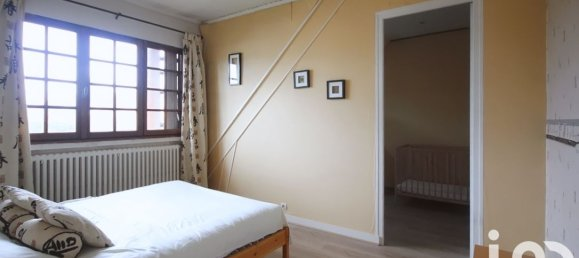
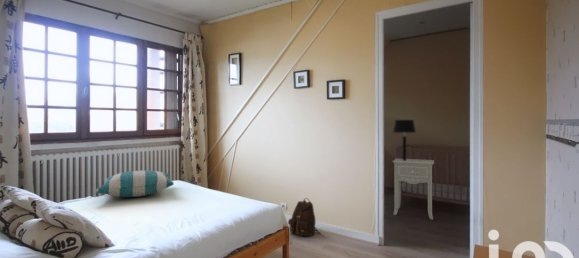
+ backpack (303, 215)
+ nightstand (413, 183)
+ table lamp (404, 140)
+ pillow (137, 182)
